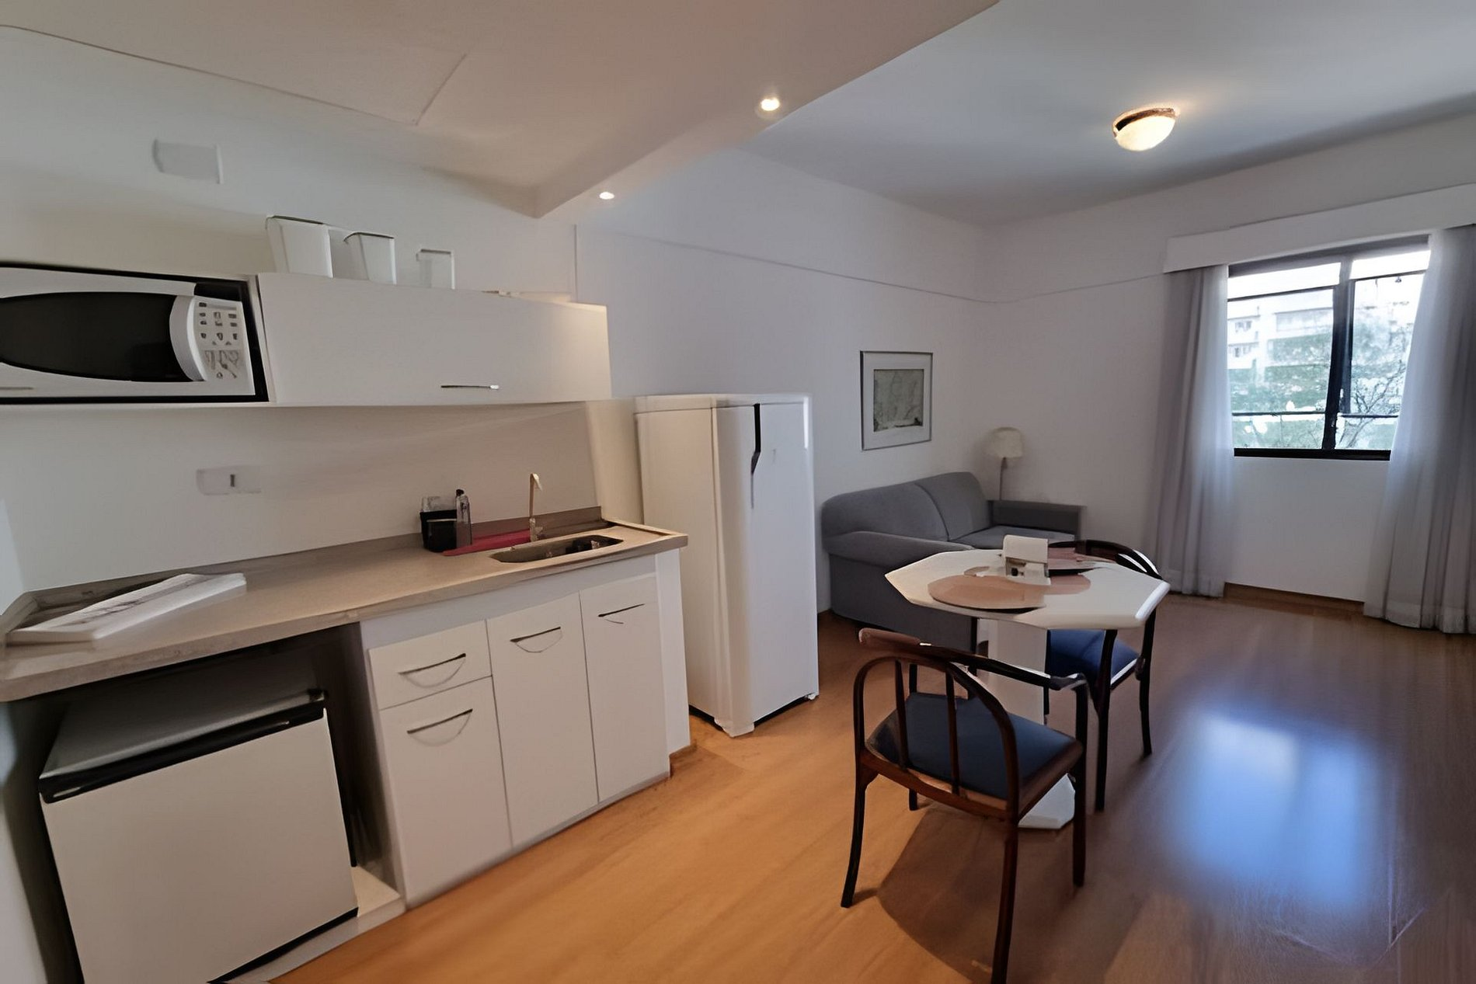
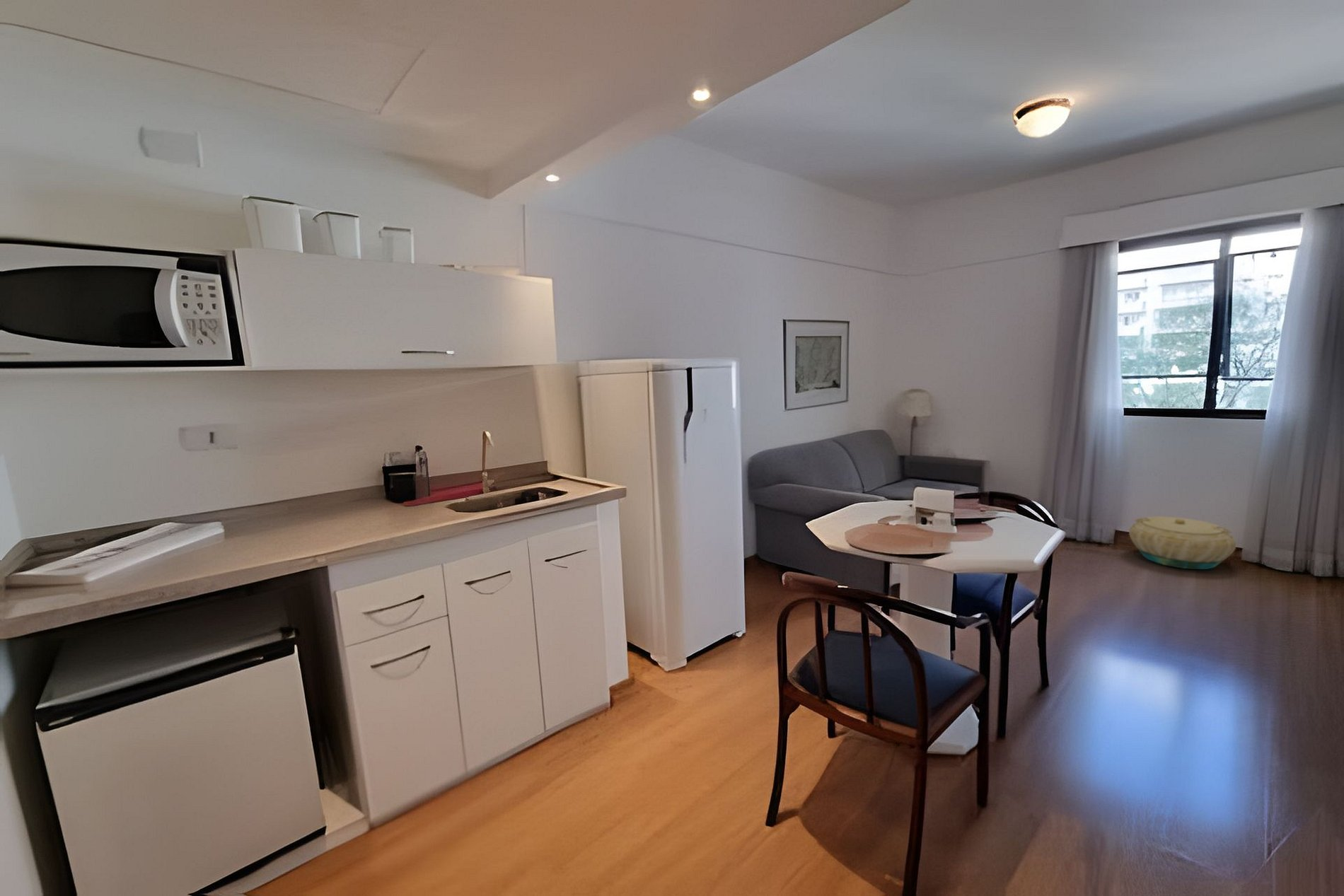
+ basket (1179, 540)
